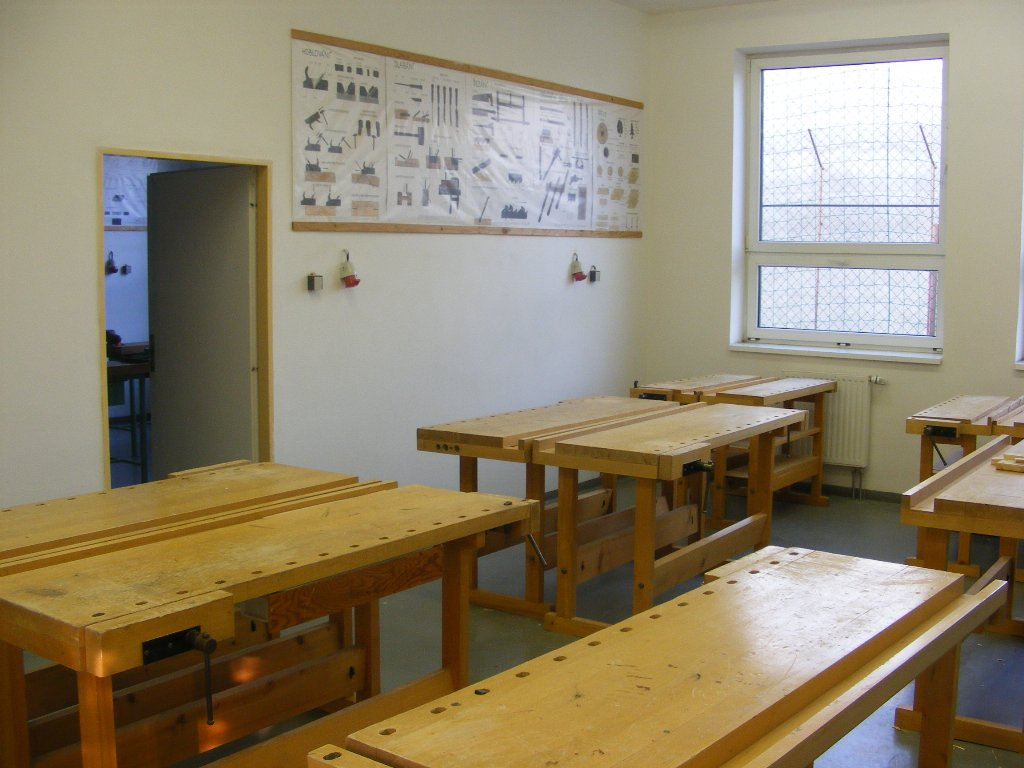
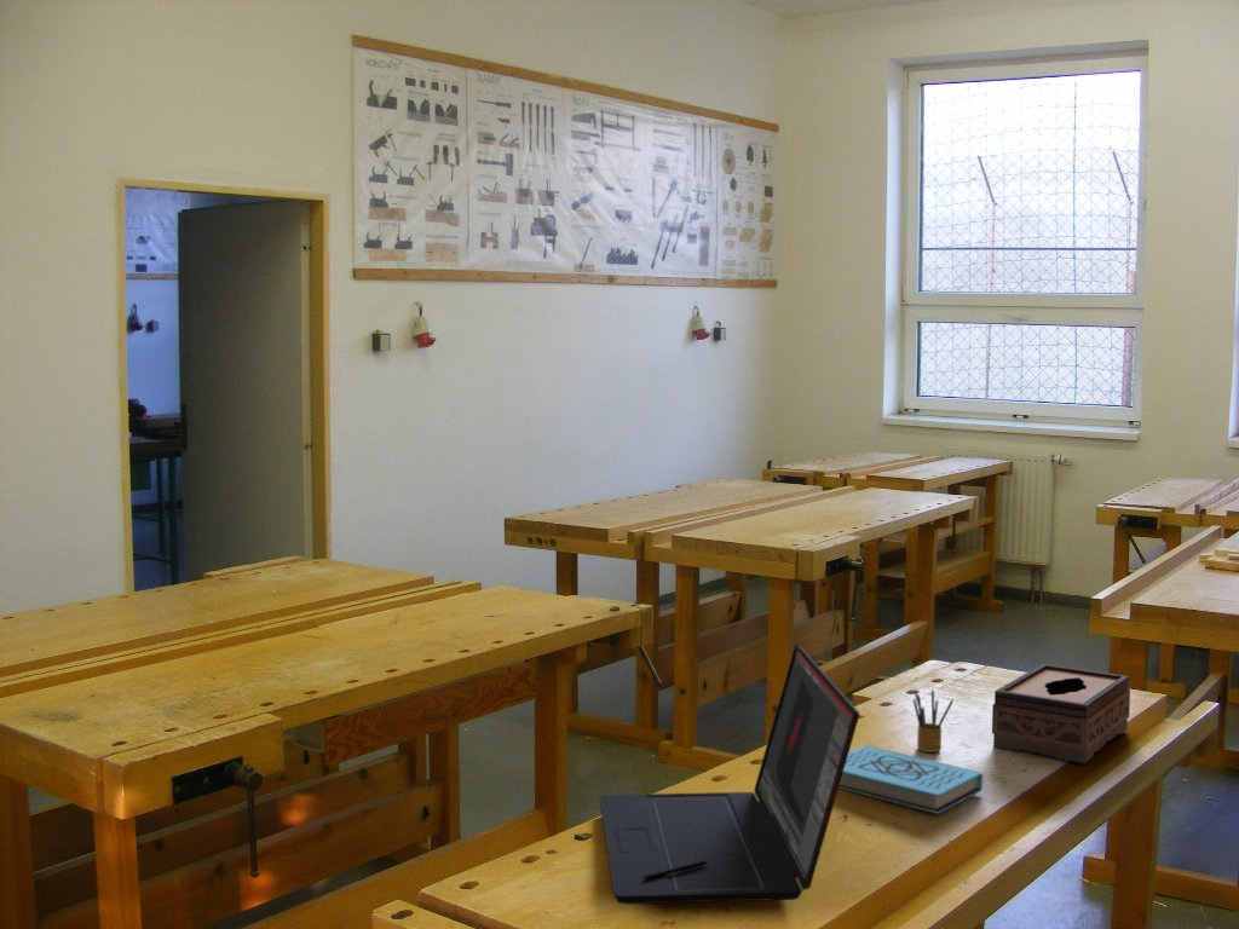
+ book (899, 777)
+ laptop (716, 792)
+ tissue box (1062, 710)
+ pencil box (932, 720)
